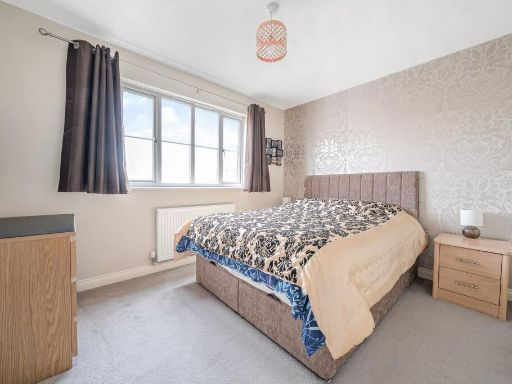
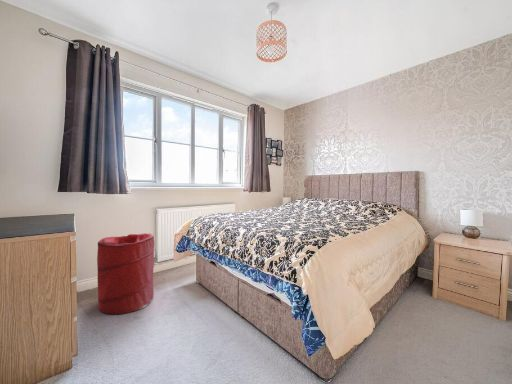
+ laundry hamper (127, 268)
